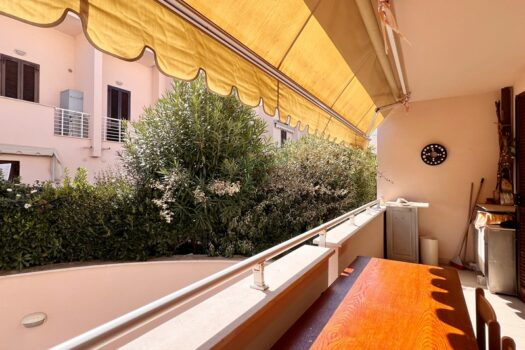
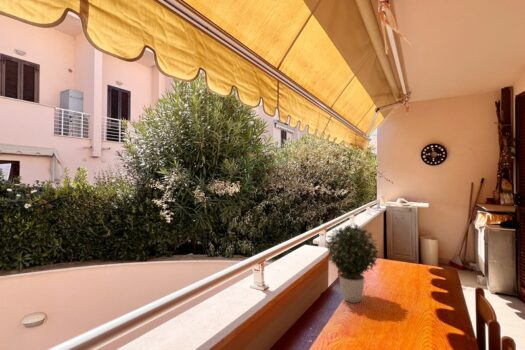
+ potted plant (351, 262)
